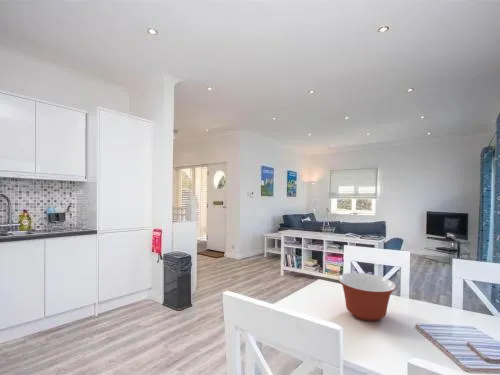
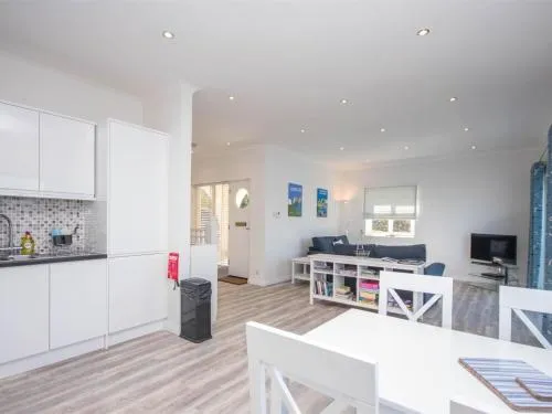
- mixing bowl (365, 297)
